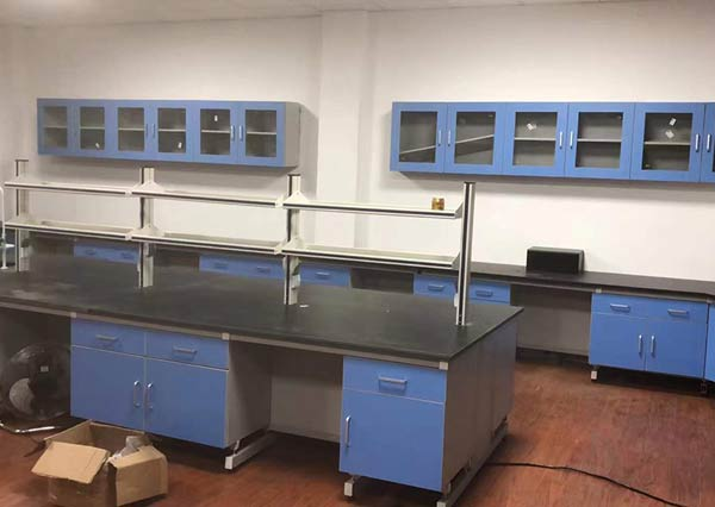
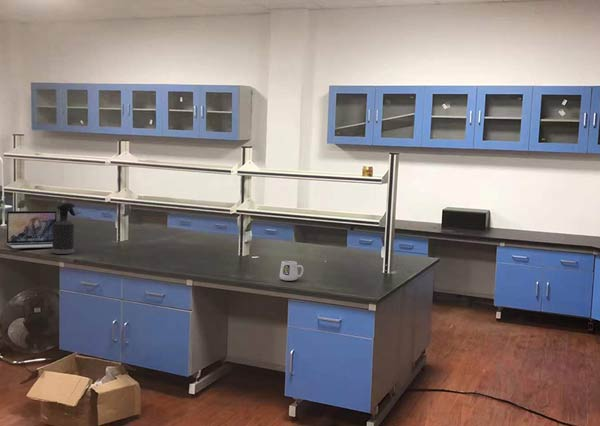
+ spray bottle (64, 227)
+ mug (291, 271)
+ laptop (35, 229)
